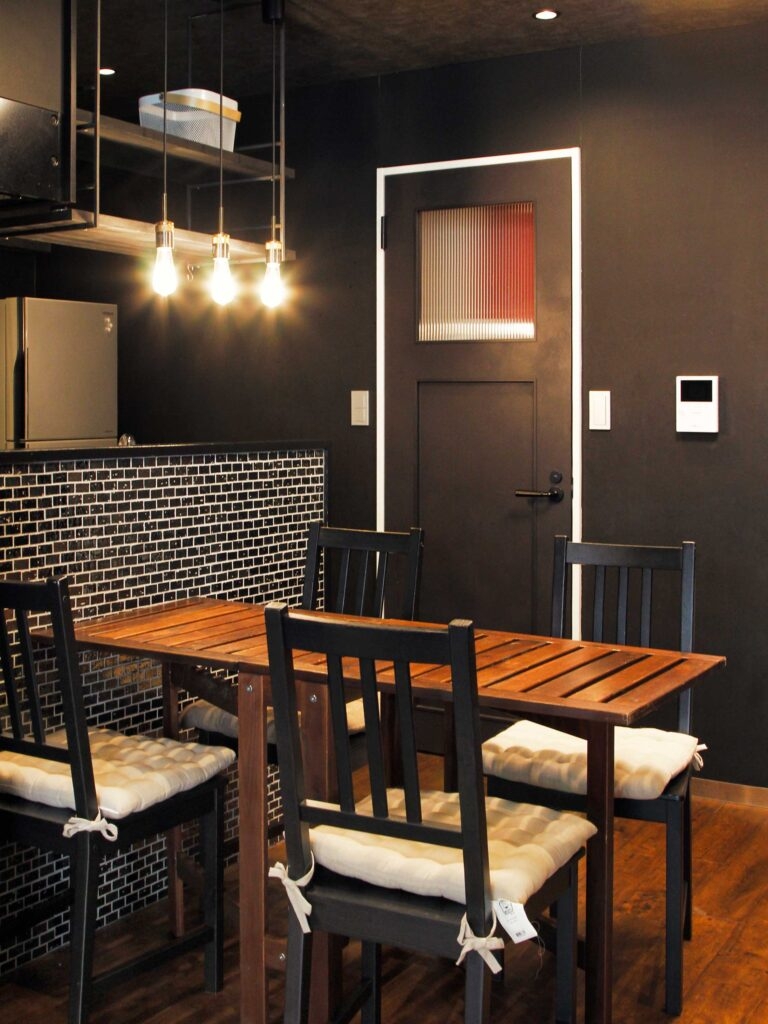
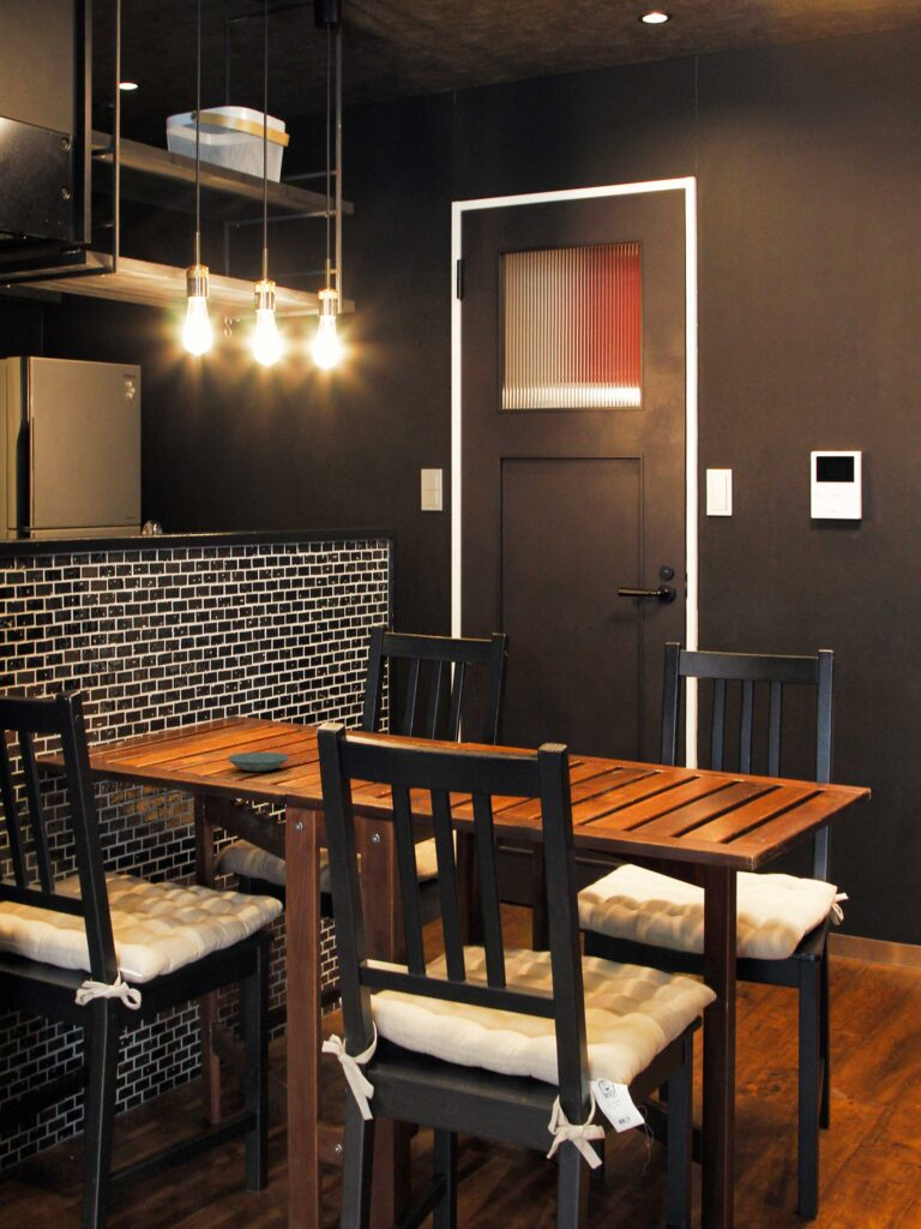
+ saucer (258, 762)
